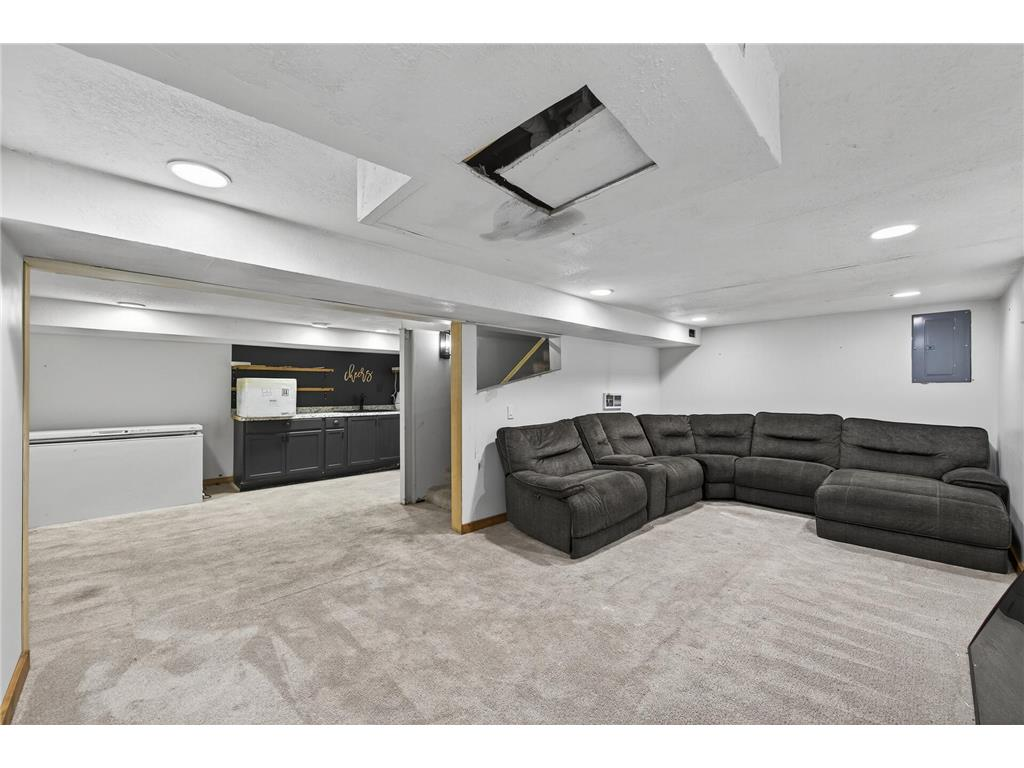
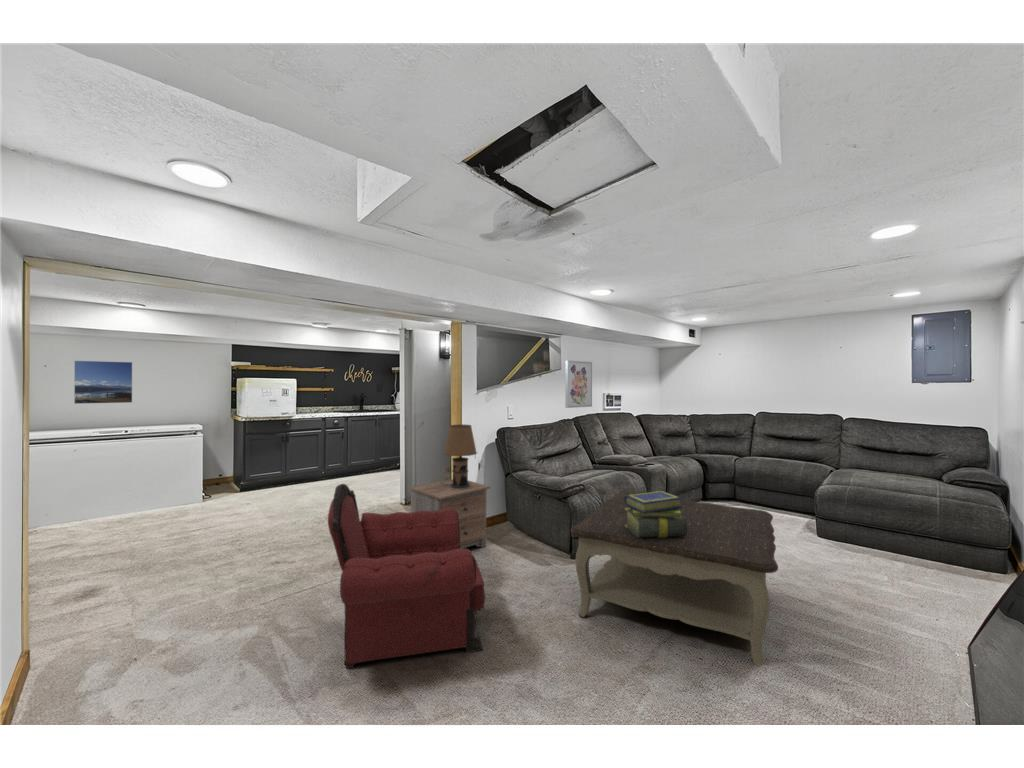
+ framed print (104, 382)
+ table lamp (459, 454)
+ stack of books (654, 513)
+ coffee table (676, 559)
+ armchair (408, 555)
+ nightstand (458, 517)
+ wall art (579, 384)
